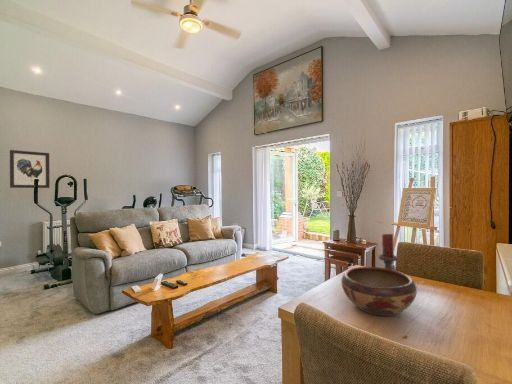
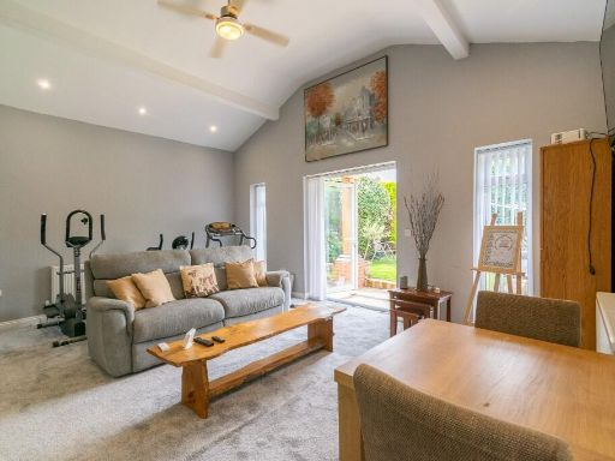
- decorative bowl (377, 291)
- candle holder (389, 256)
- wall art (30, 169)
